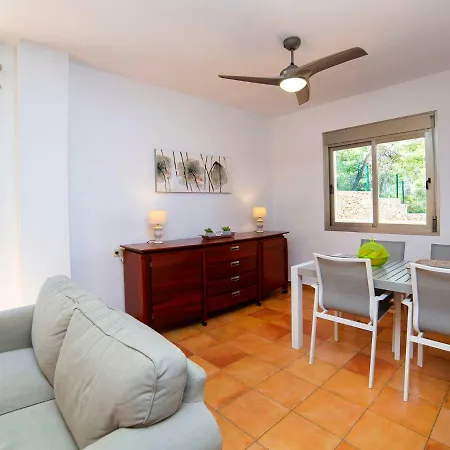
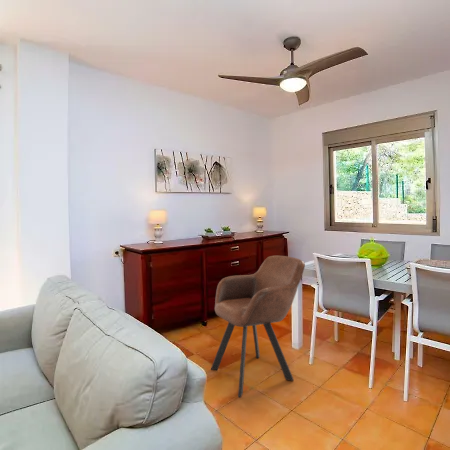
+ armchair (256, 315)
